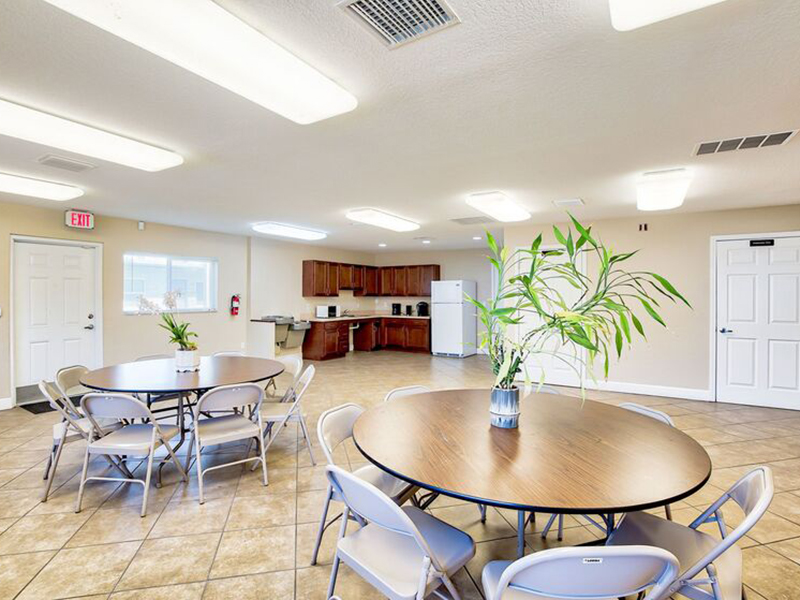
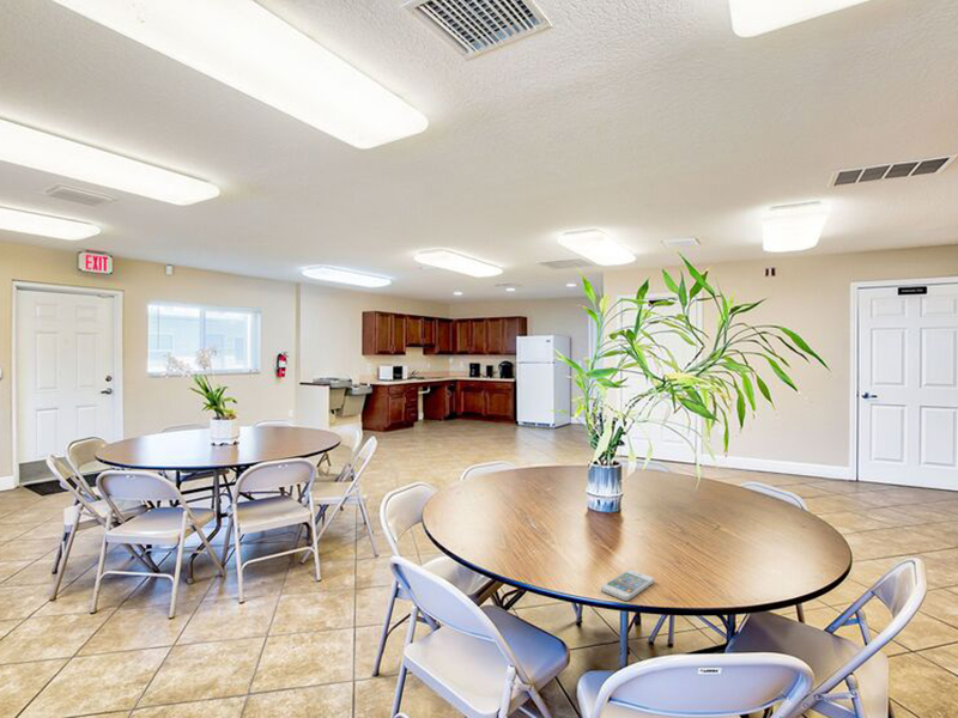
+ smartphone (627, 584)
